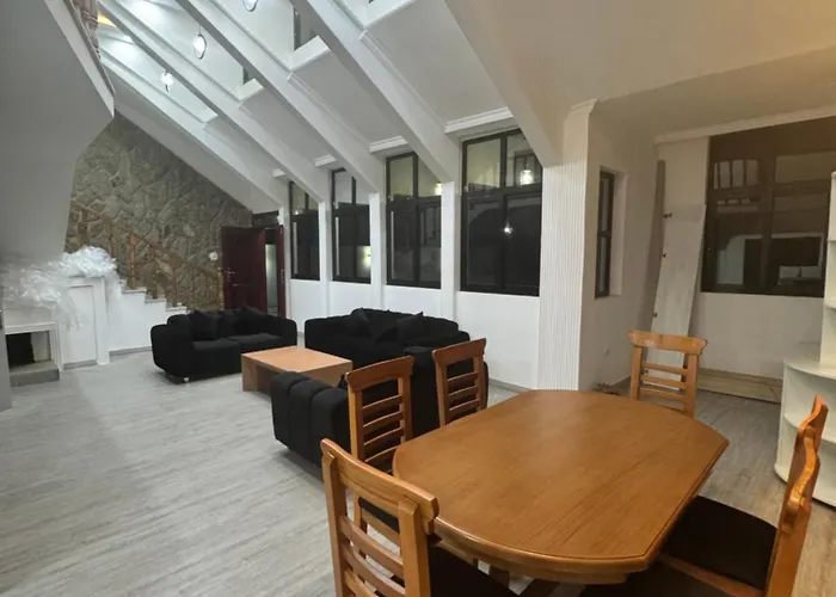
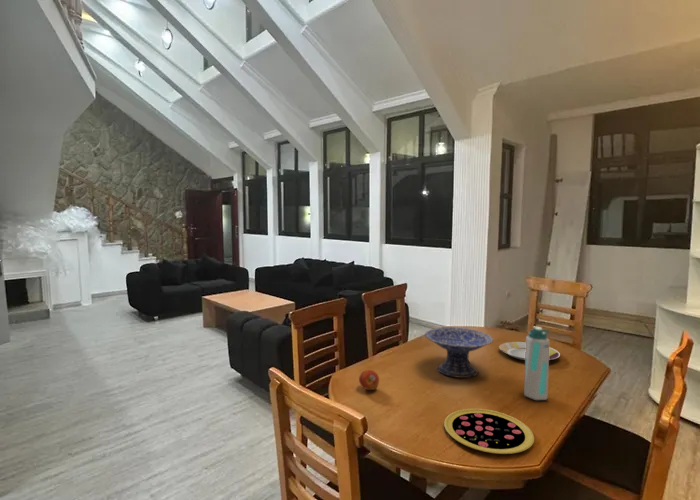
+ water bottle (537, 362)
+ plate (525, 351)
+ fruit (369, 380)
+ pizza (487, 429)
+ decorative bowl (457, 353)
